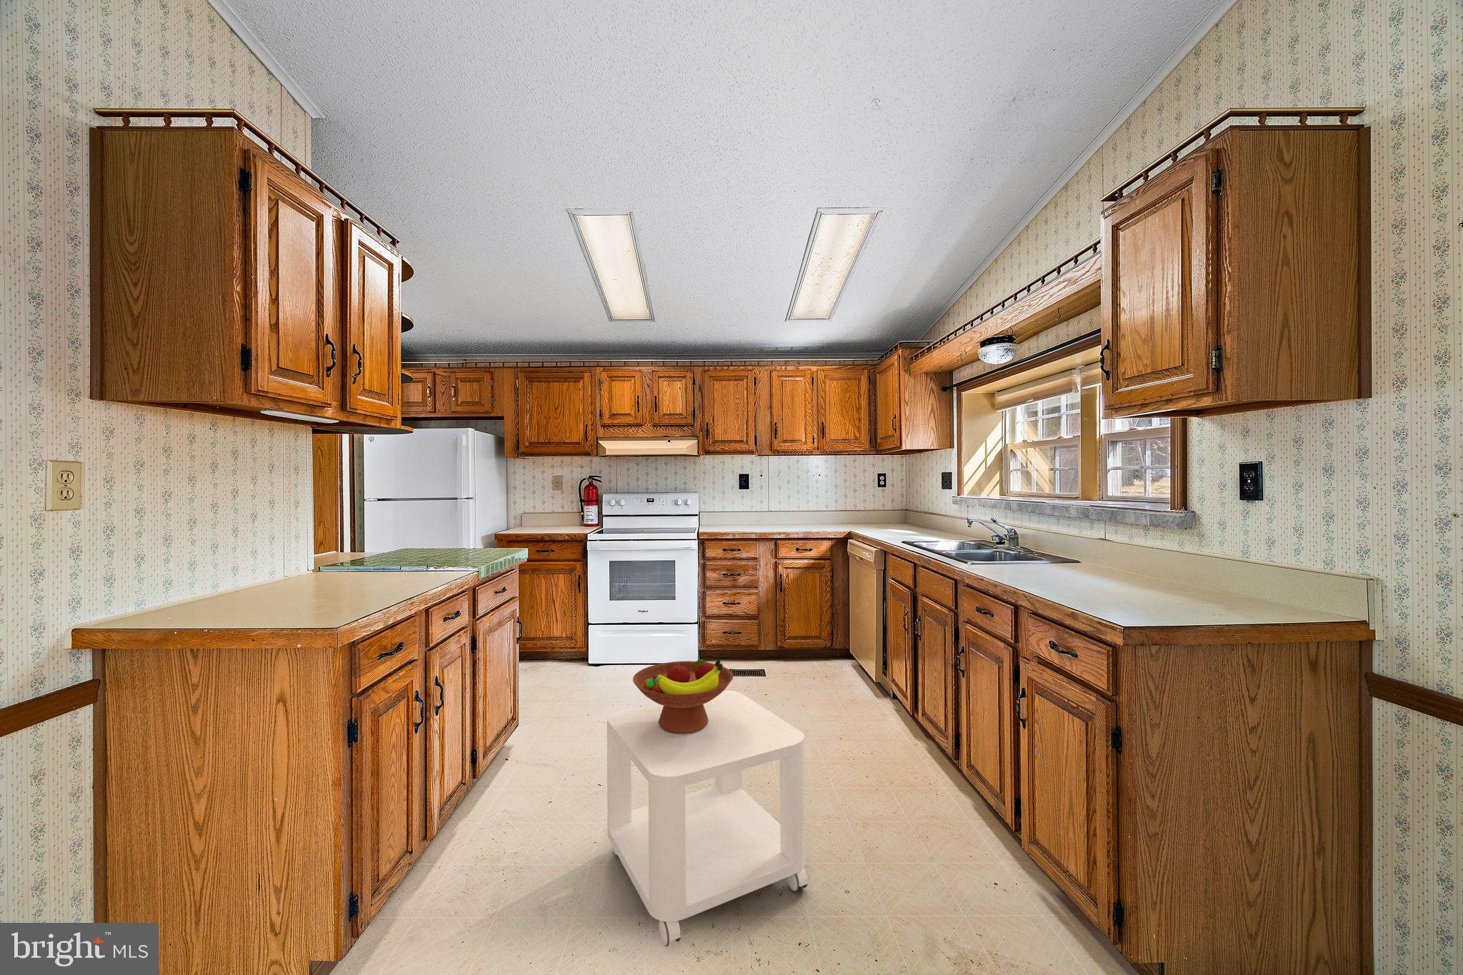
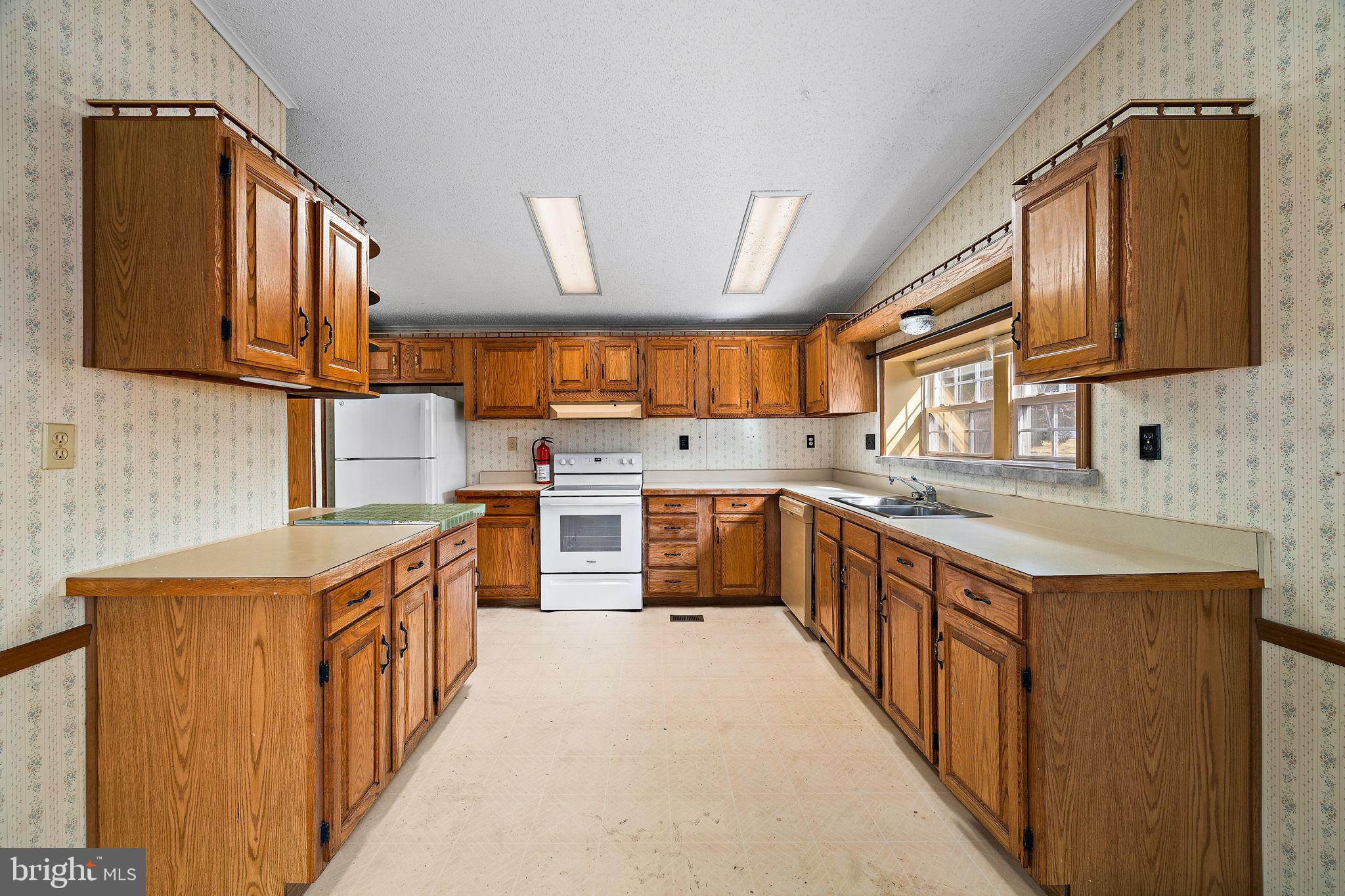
- side table (703, 798)
- fruit bowl (683, 690)
